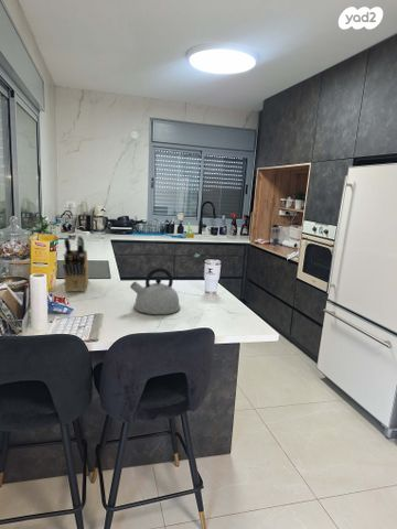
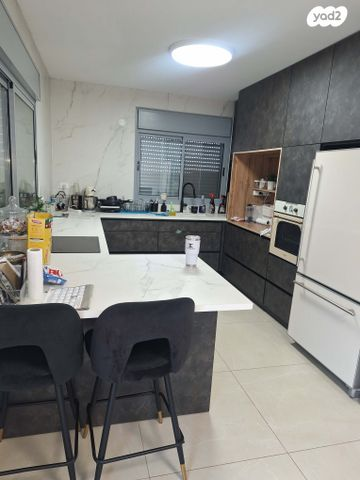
- knife block (76, 261)
- kettle (155, 288)
